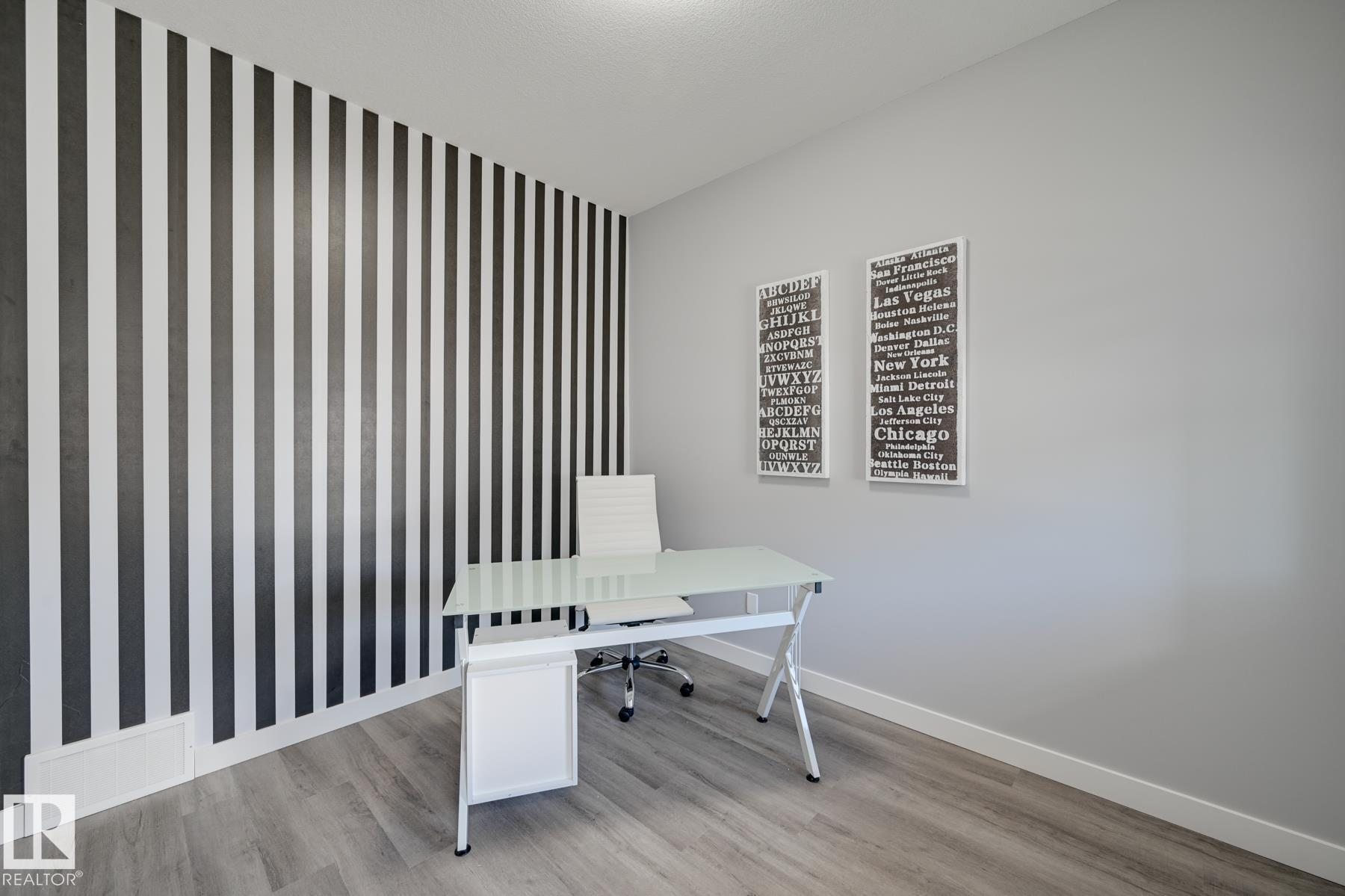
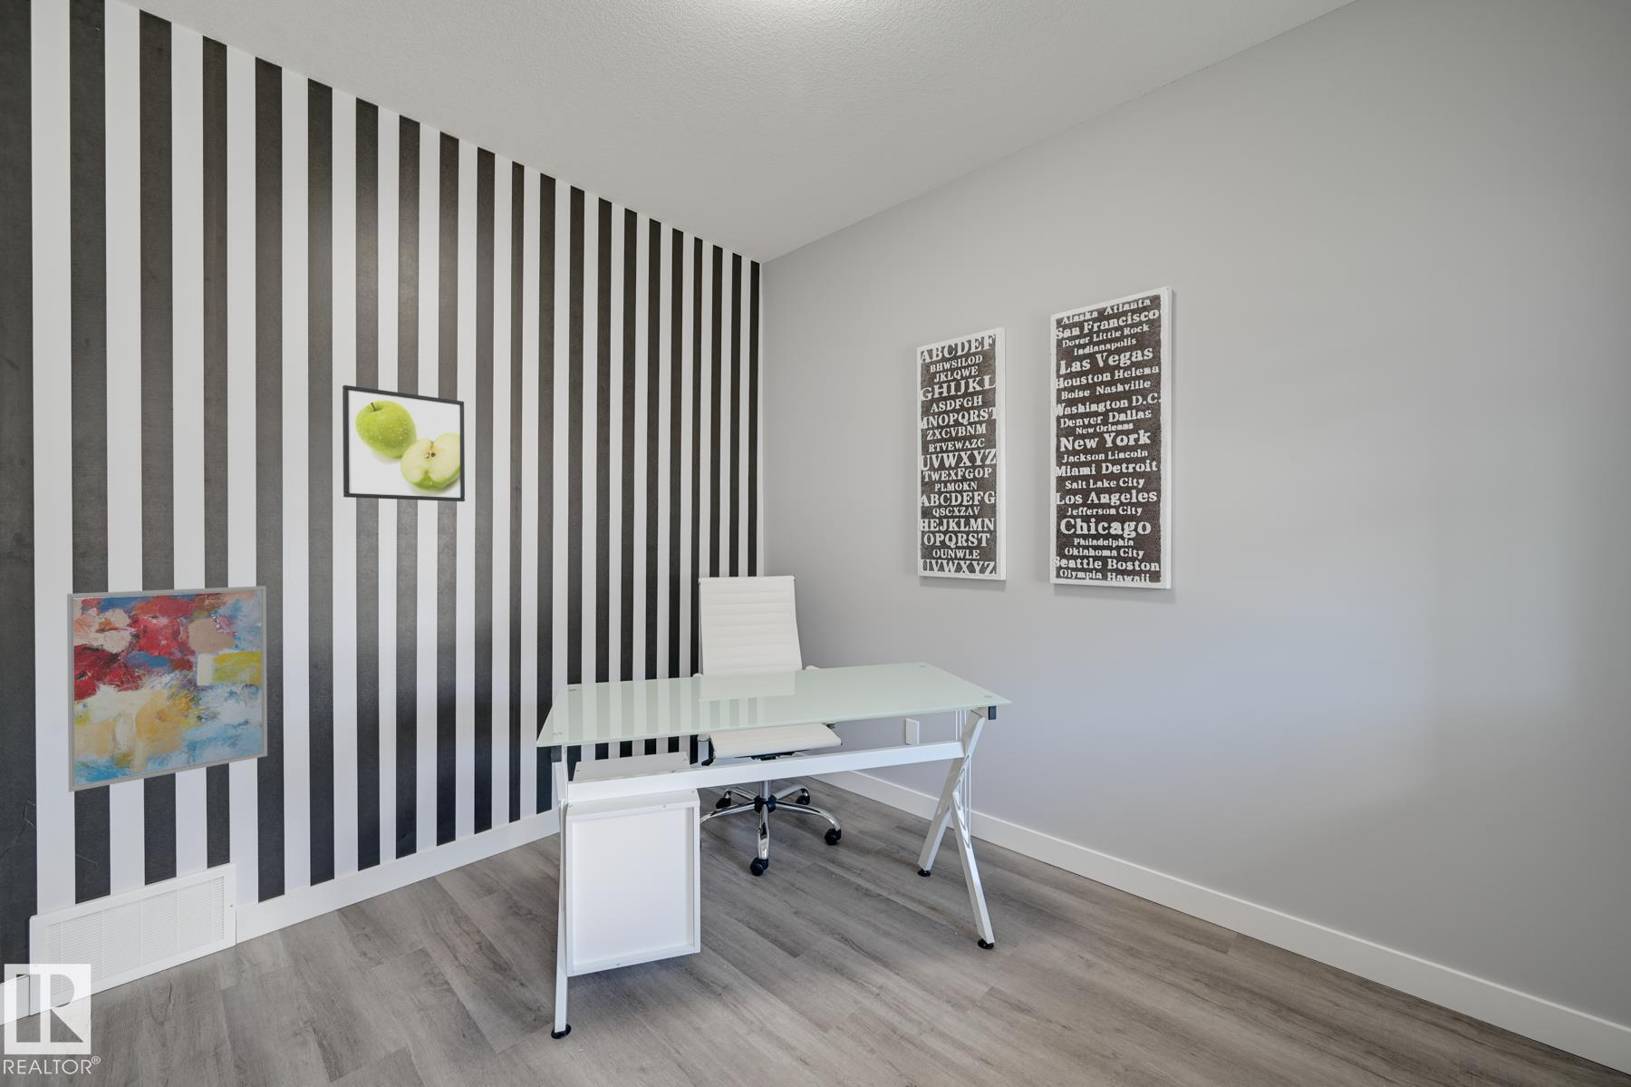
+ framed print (407, 446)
+ wall art (173, 679)
